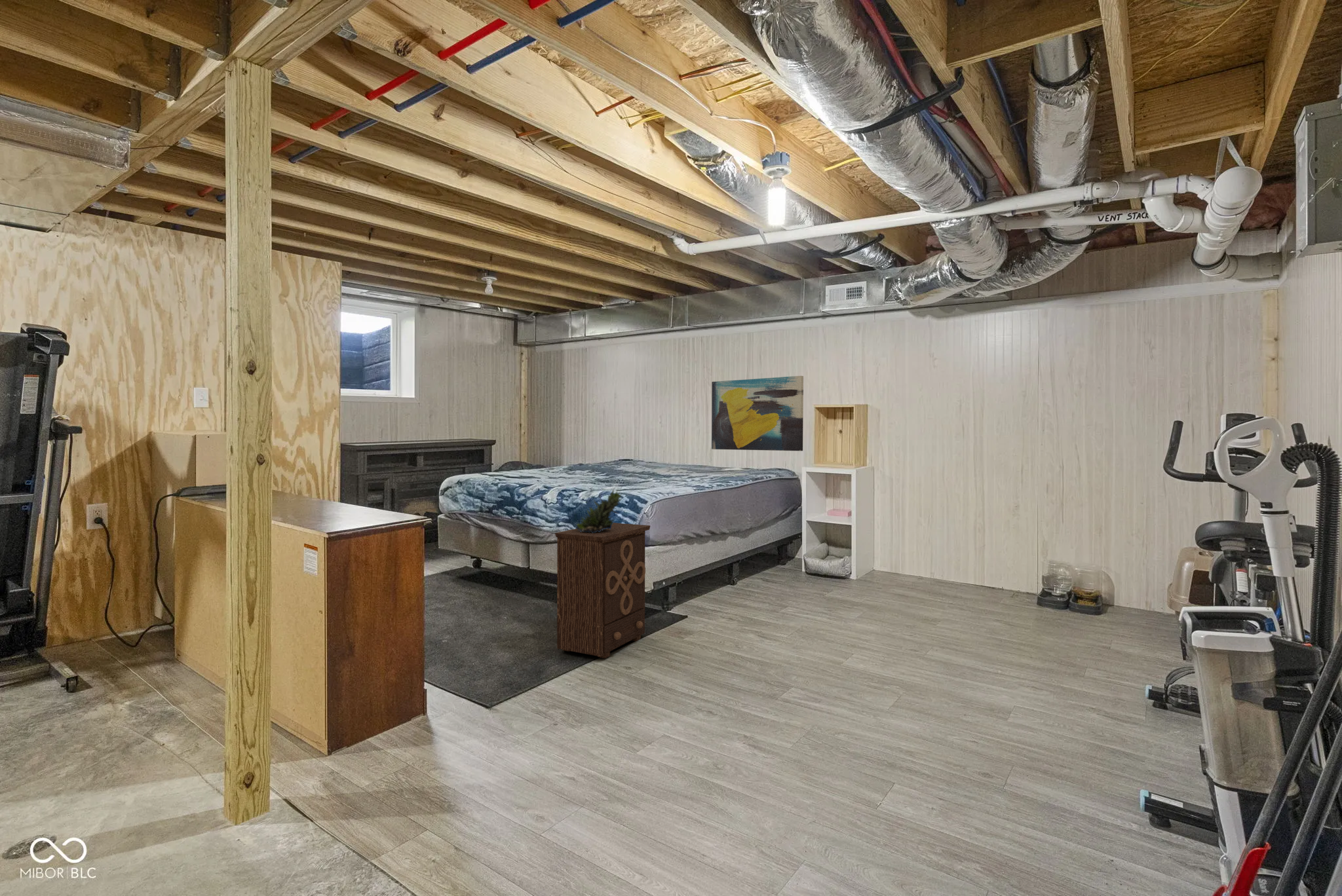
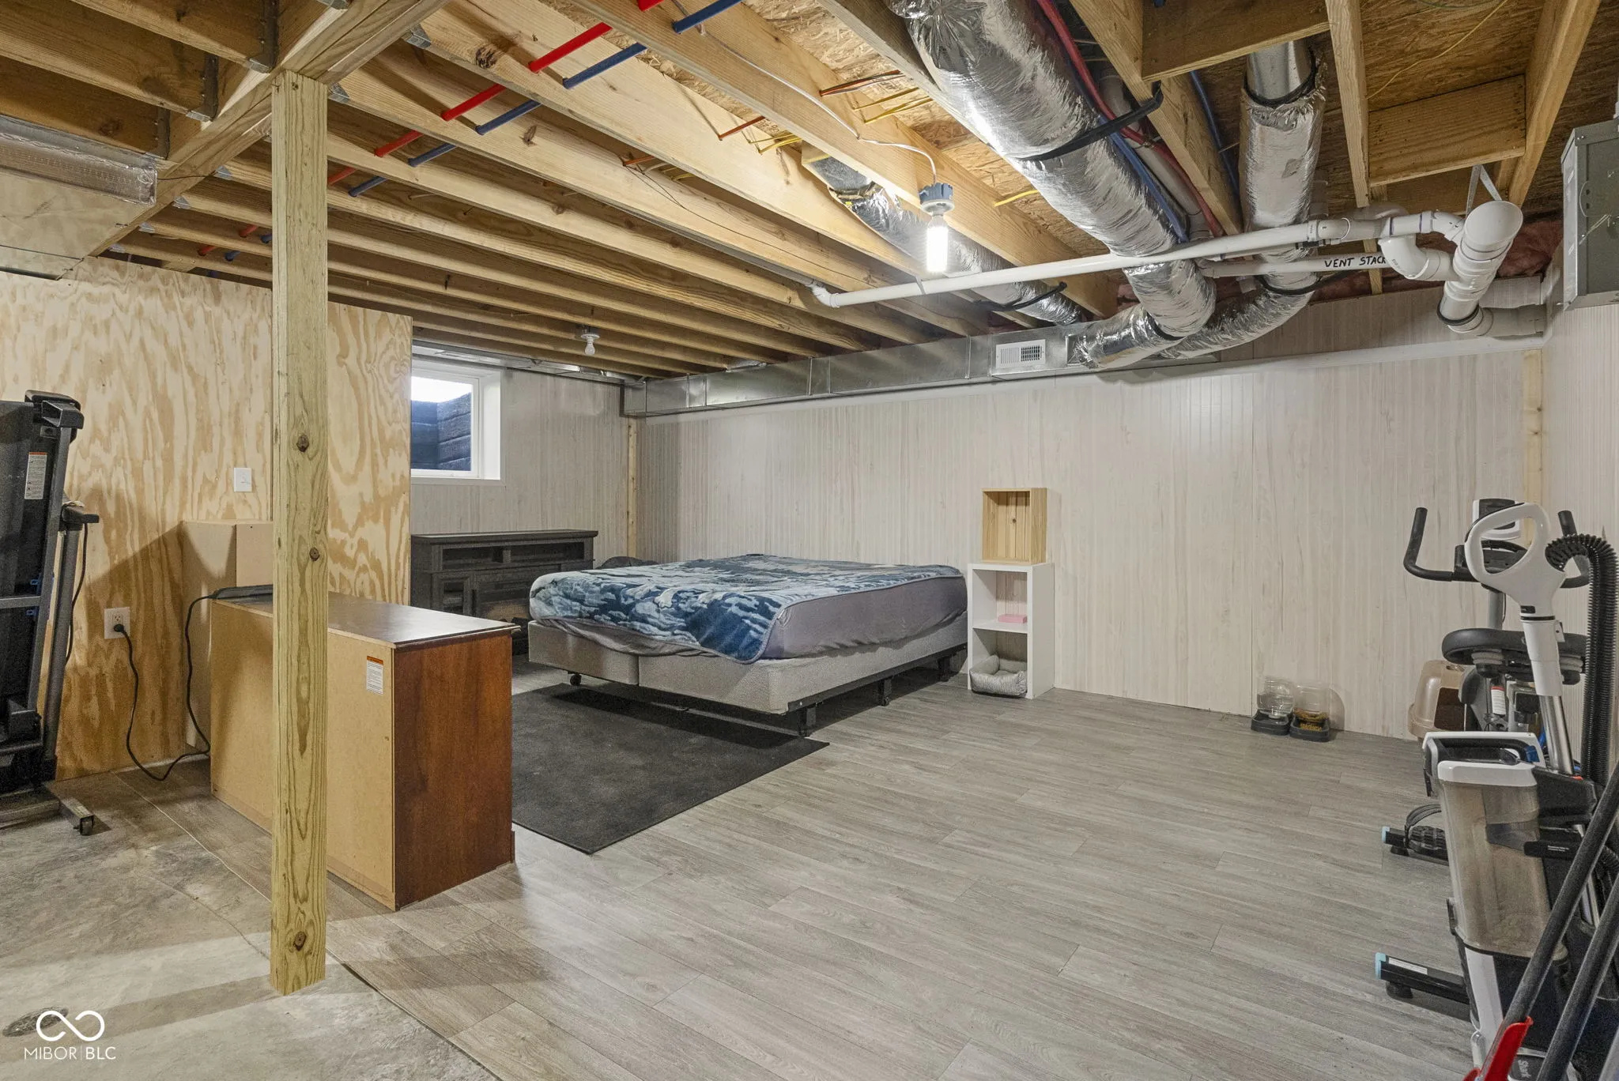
- wall art (755, 414)
- succulent plant (600, 509)
- nightstand (606, 587)
